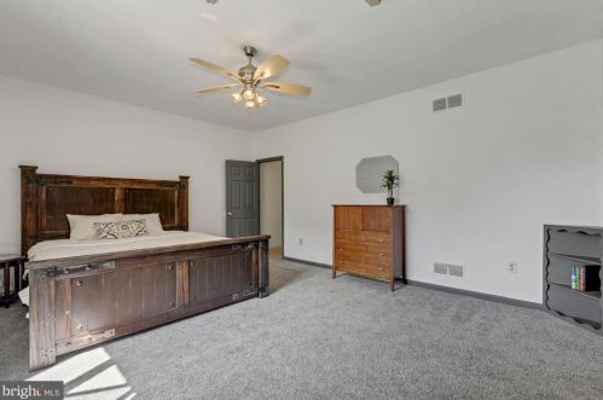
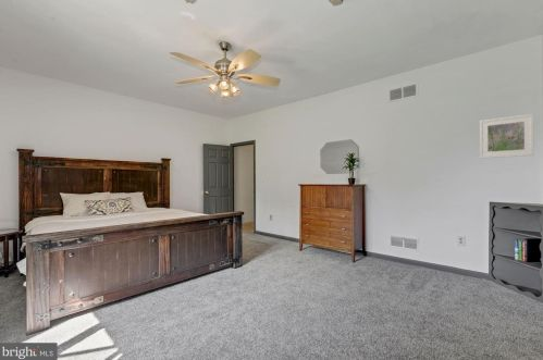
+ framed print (505, 137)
